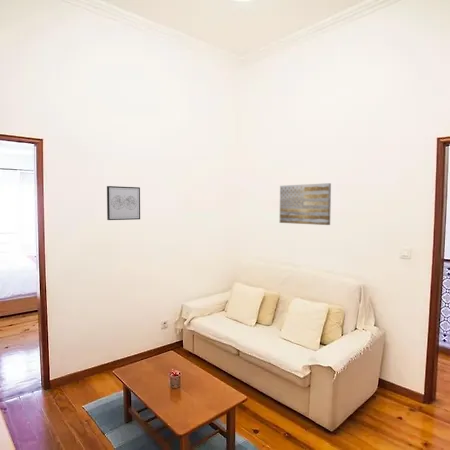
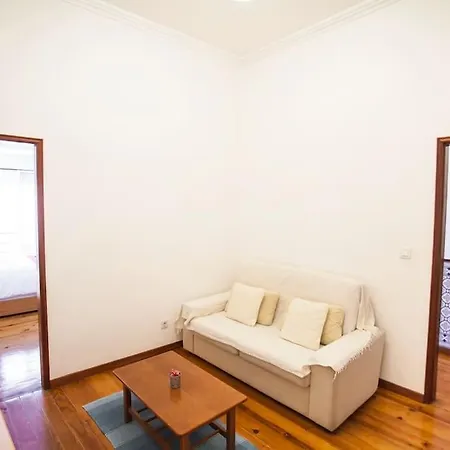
- wall art (303, 204)
- wall art (124, 203)
